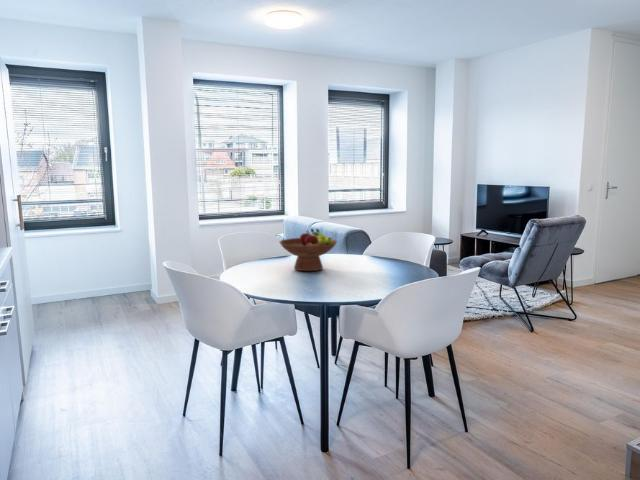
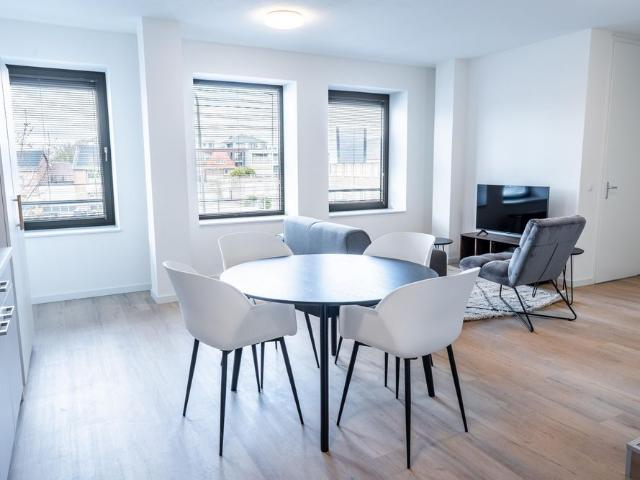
- fruit bowl (308, 249)
